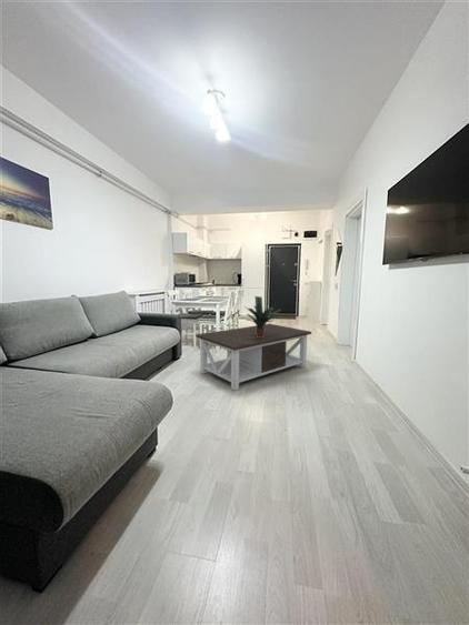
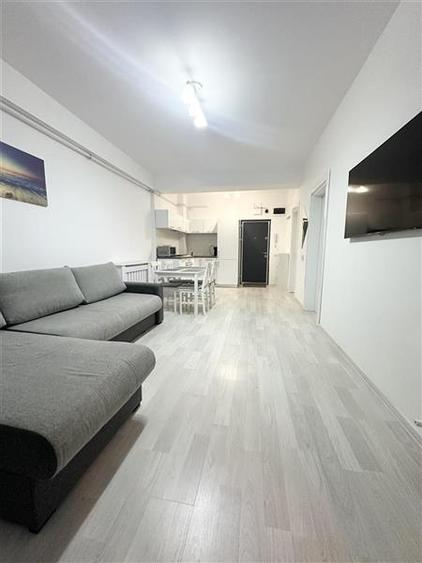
- potted plant (261, 316)
- coffee table (255, 351)
